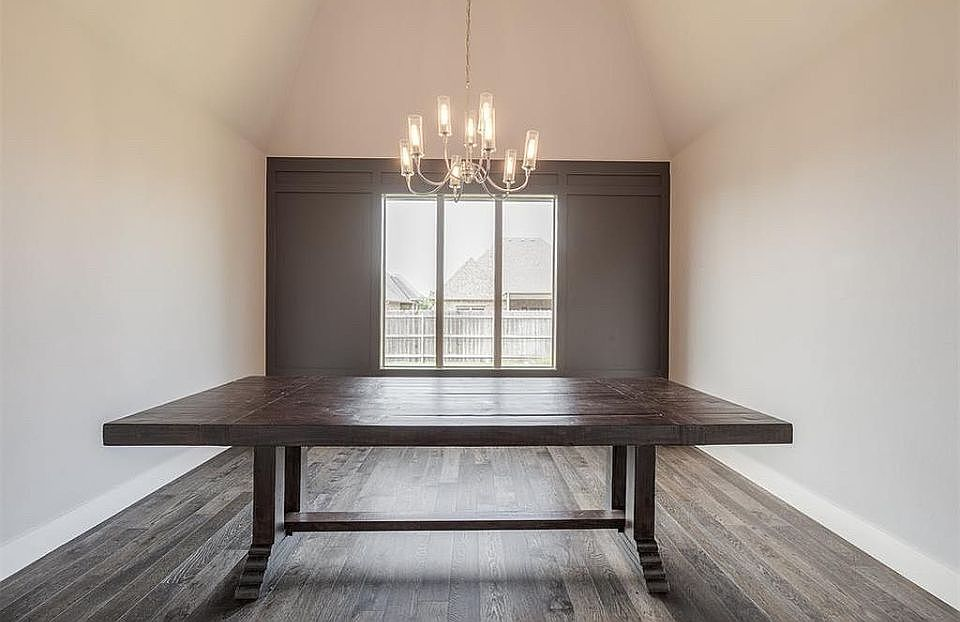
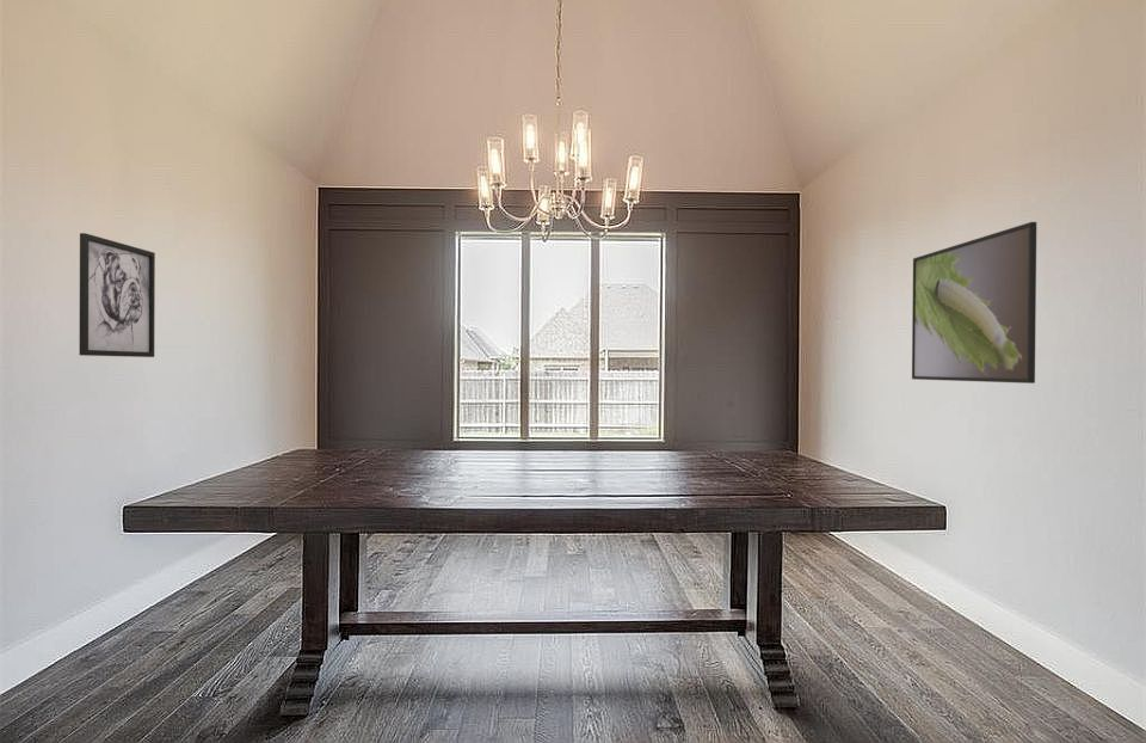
+ wall art (119, 300)
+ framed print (965, 312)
